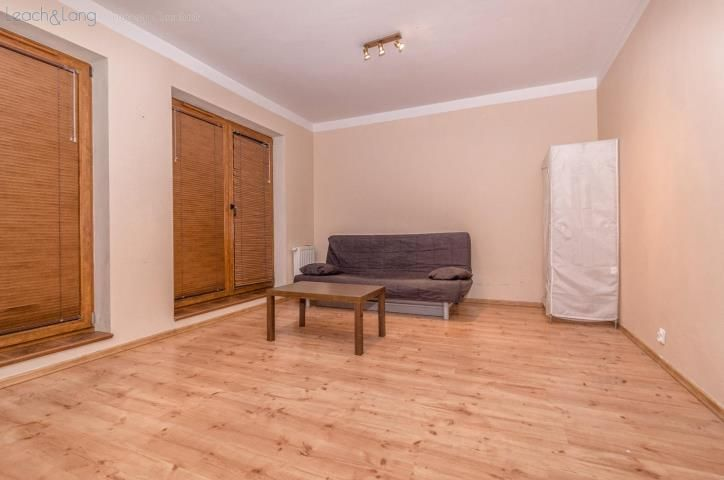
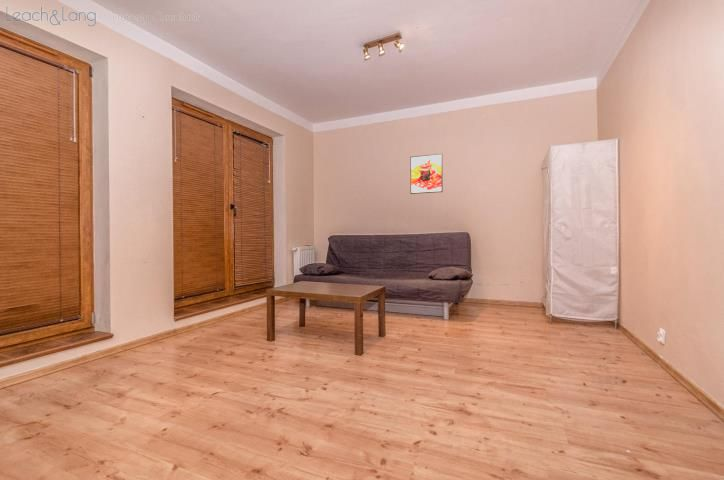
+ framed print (426, 174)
